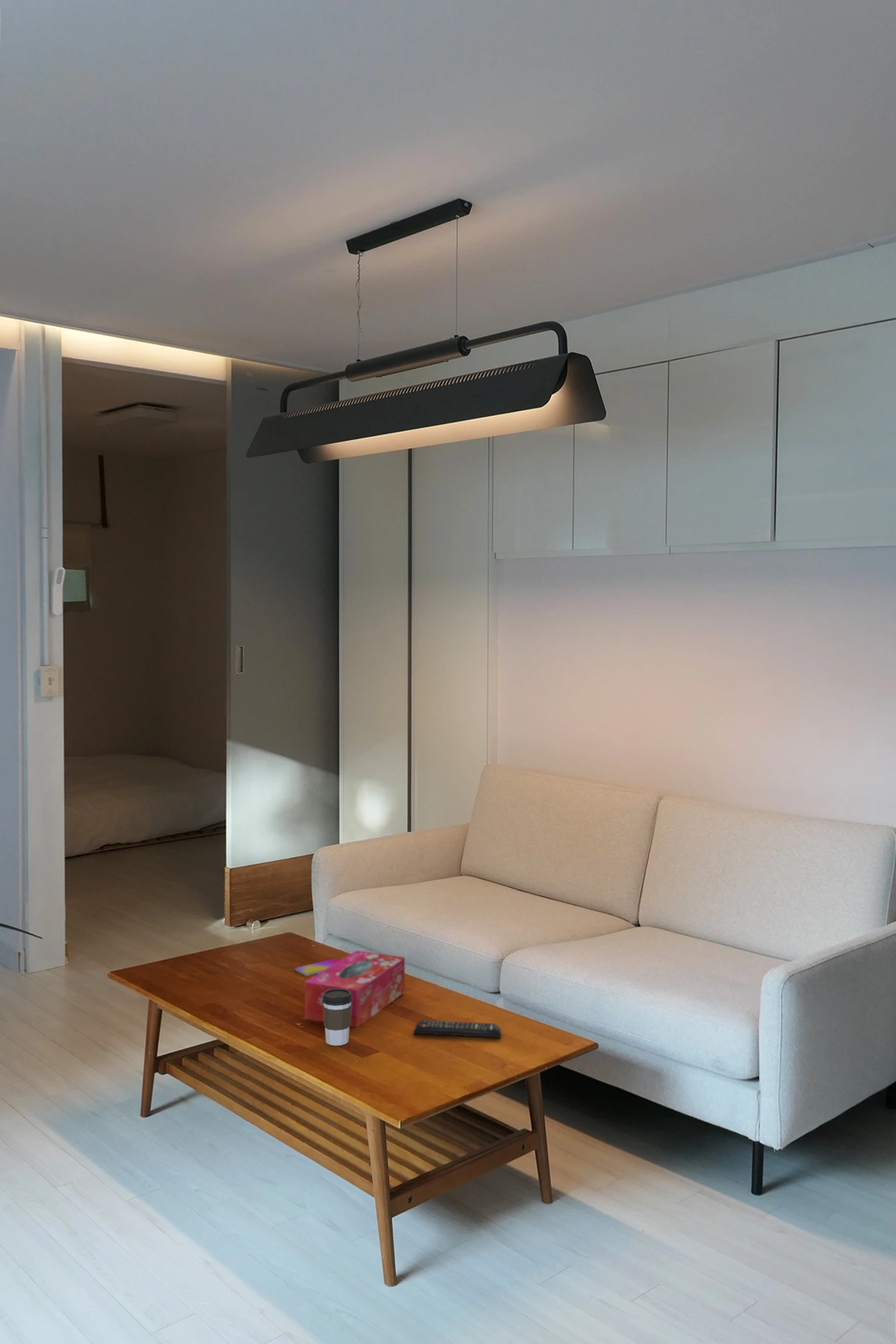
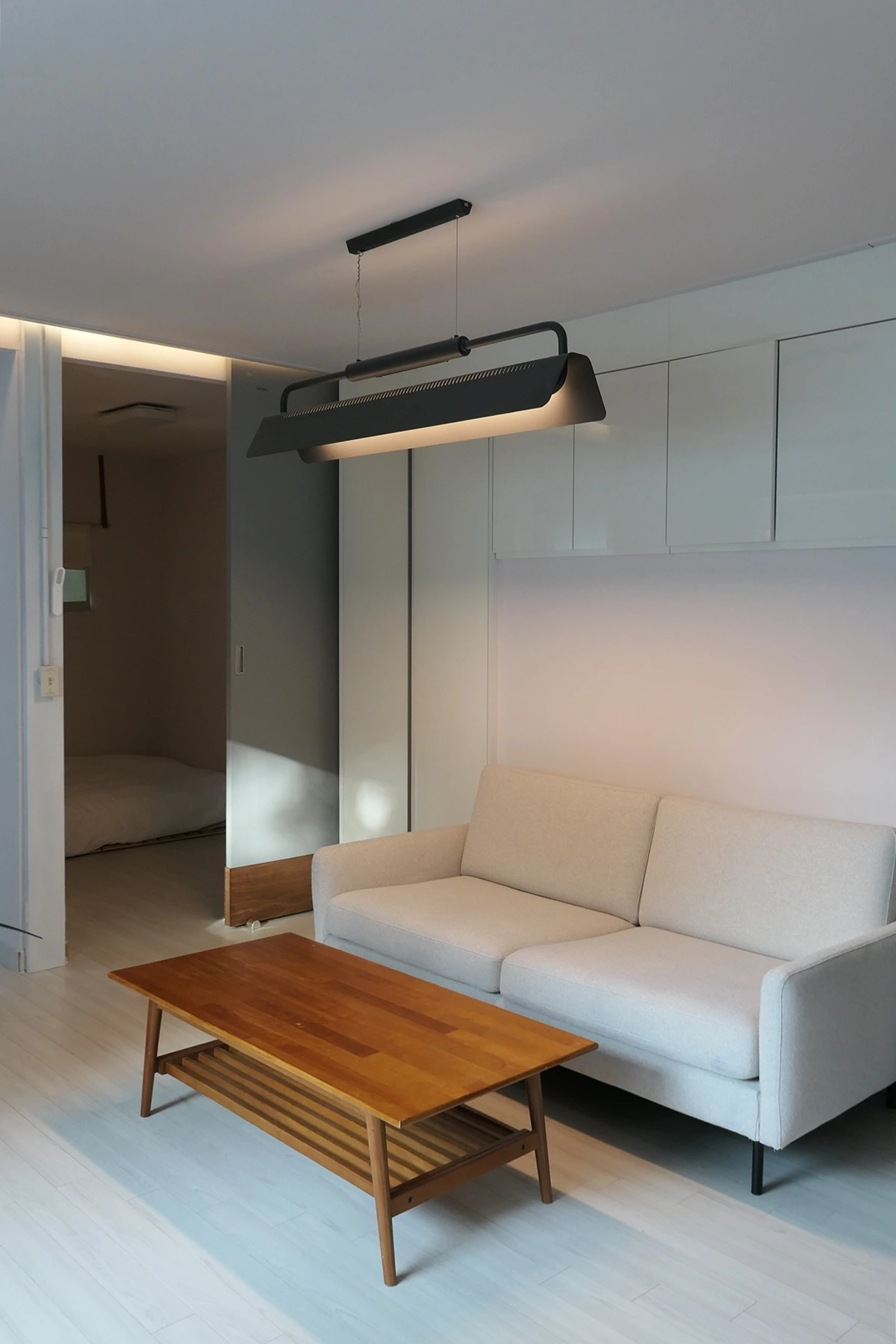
- remote control (457, 1029)
- smartphone (321, 967)
- coffee cup (337, 1017)
- tissue box (356, 987)
